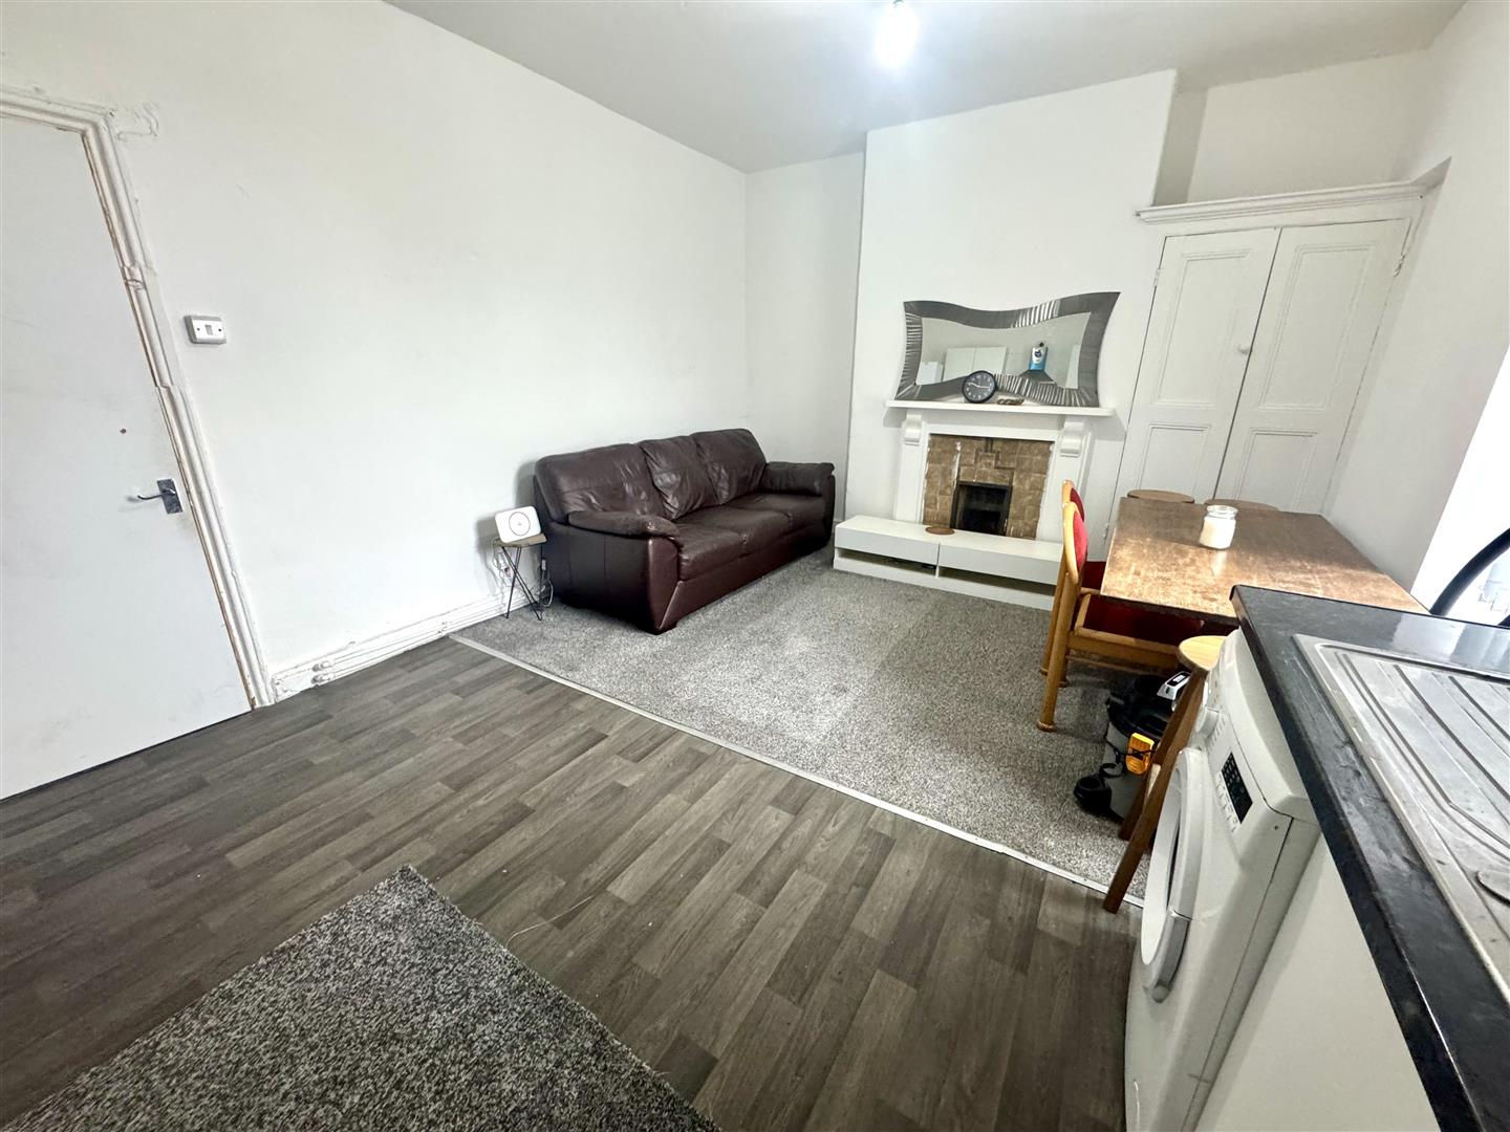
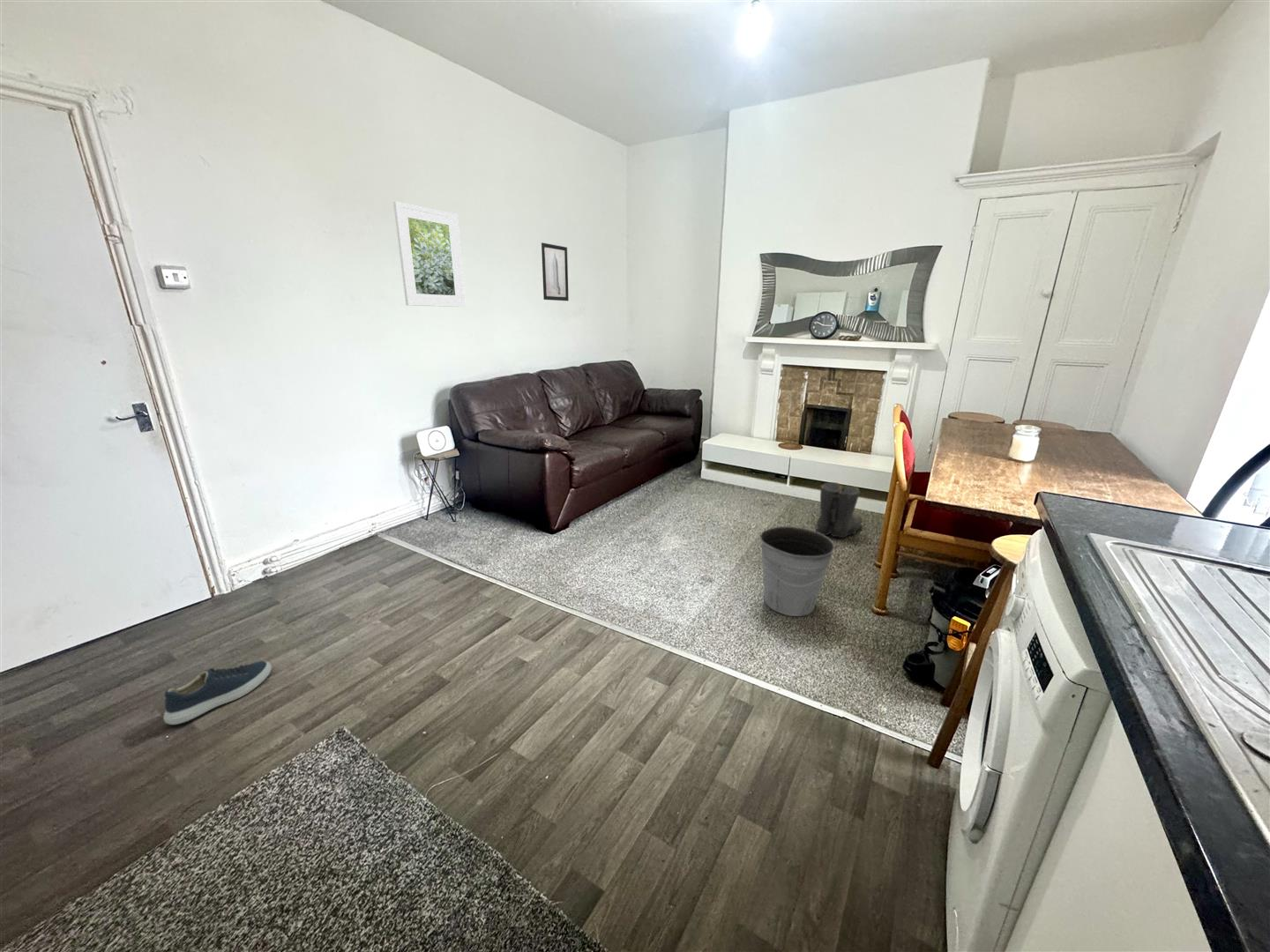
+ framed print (432, 258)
+ wall art (555, 272)
+ shoe (219, 682)
+ boots (840, 506)
+ bucket (794, 571)
